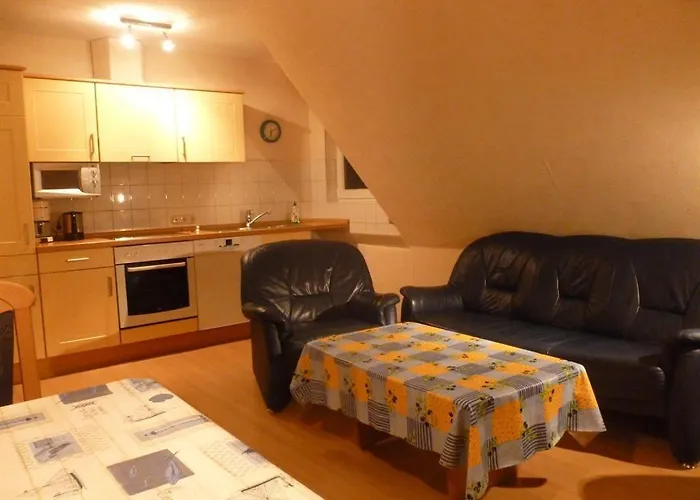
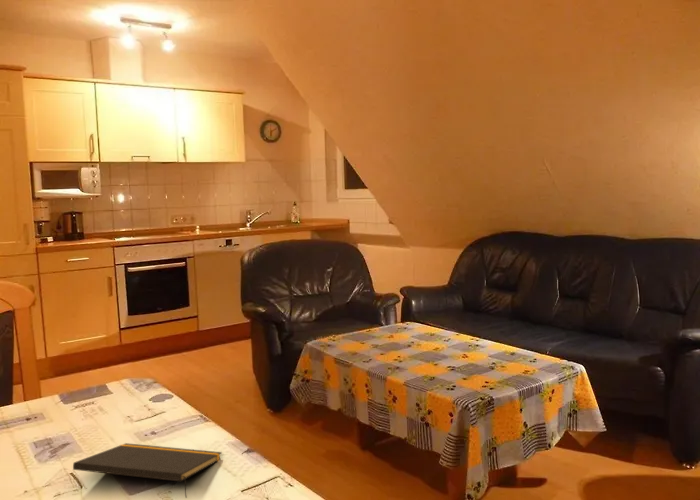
+ notepad (150, 460)
